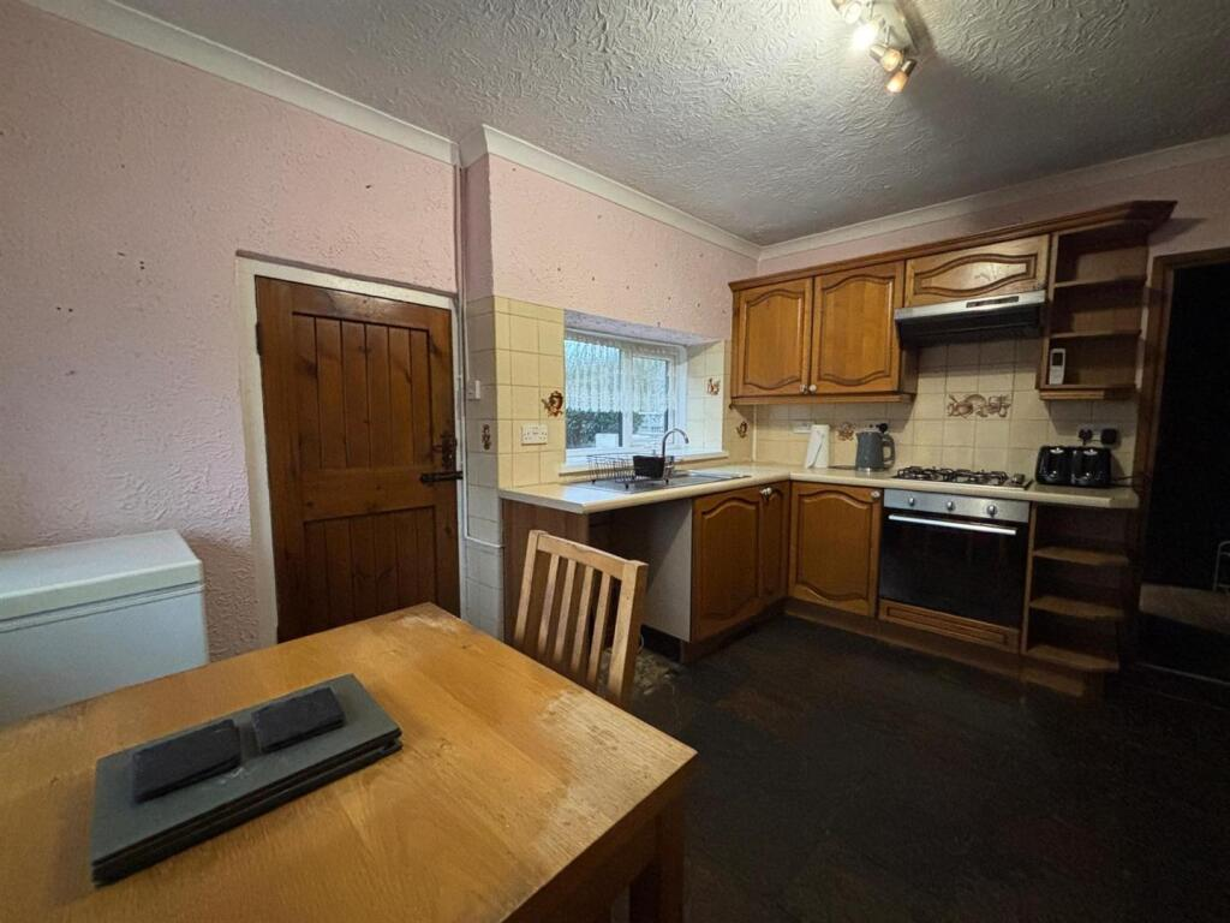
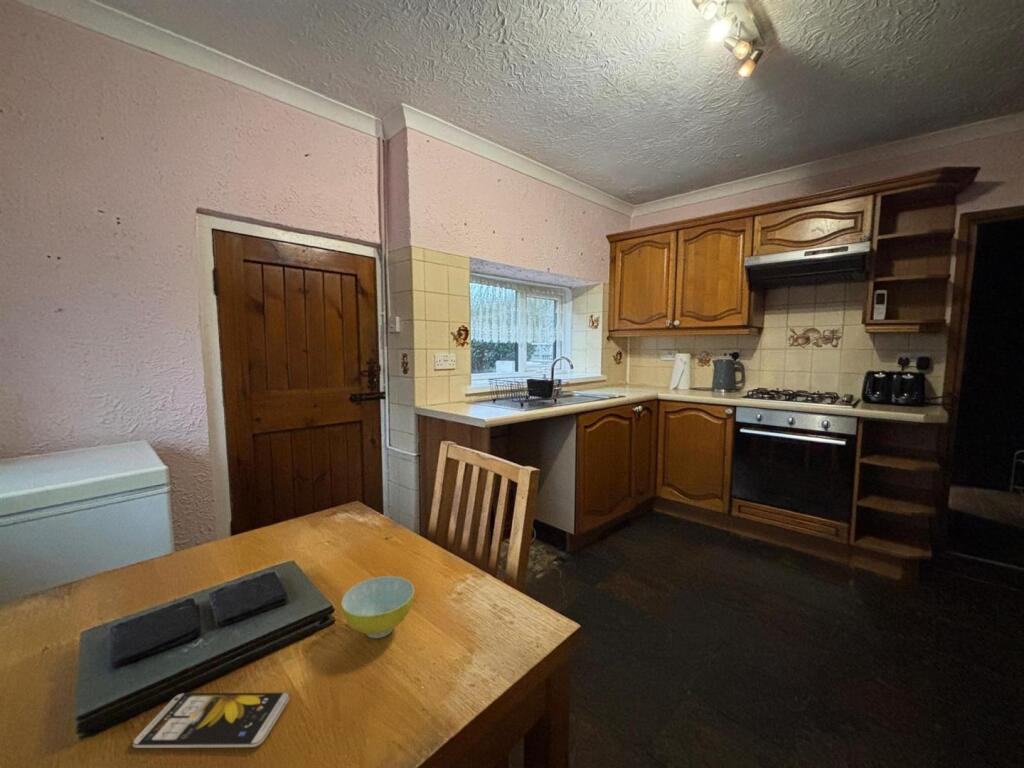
+ bowl (379, 611)
+ smartphone (216, 718)
